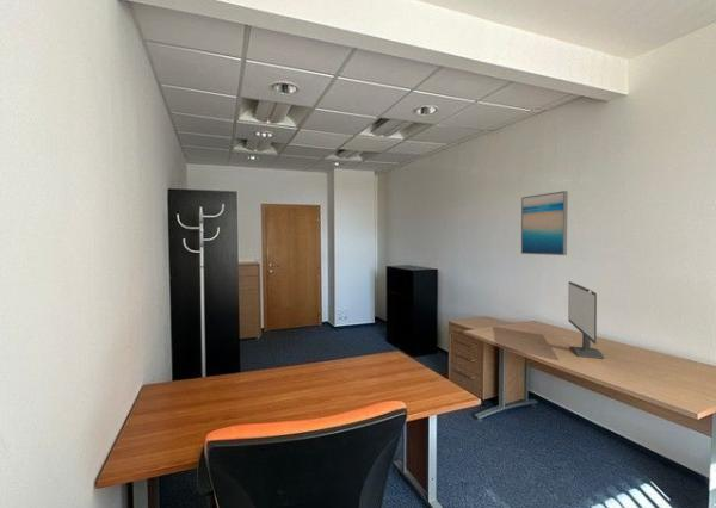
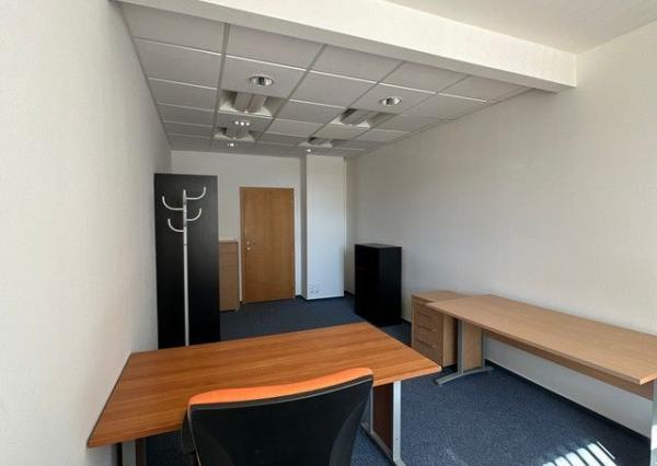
- computer monitor (586, 320)
- wall art (542, 224)
